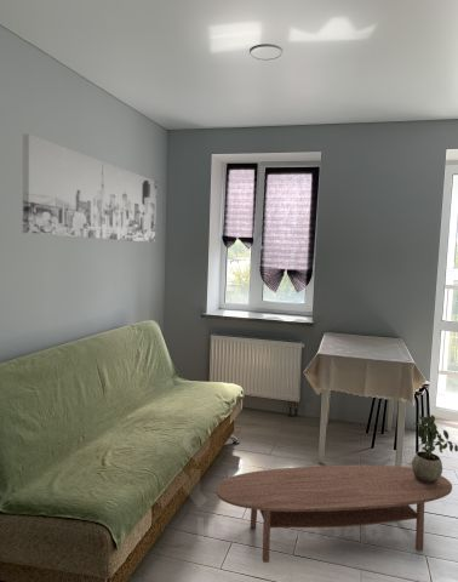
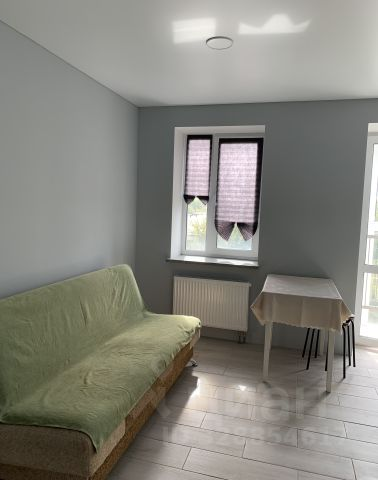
- coffee table (334, 510)
- wall art (104, 200)
- potted plant (434, 447)
